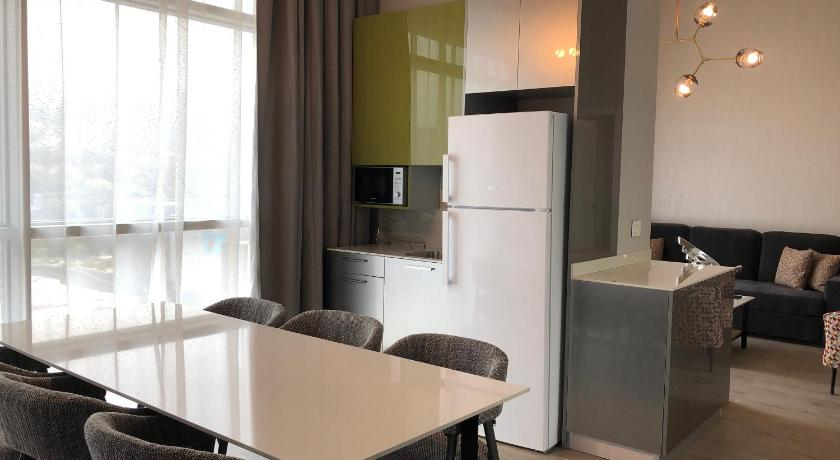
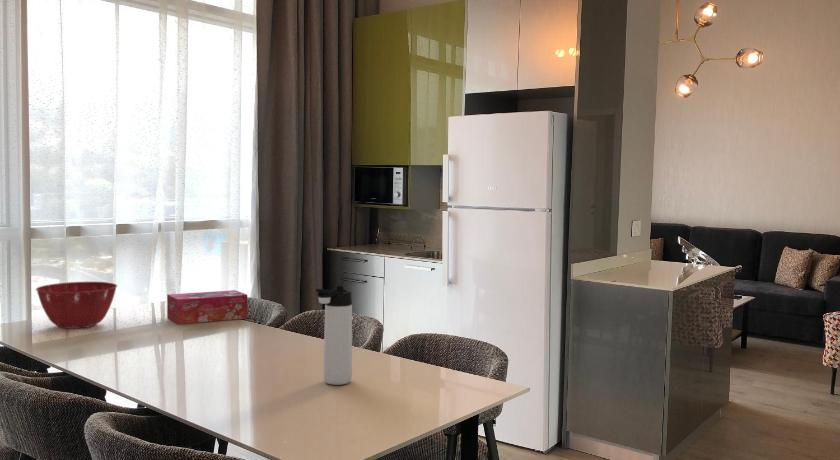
+ thermos bottle (333, 335)
+ mixing bowl (77, 305)
+ tissue box (207, 306)
